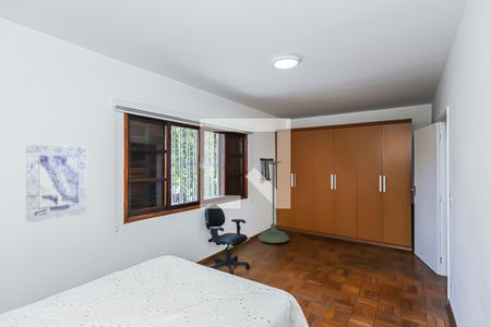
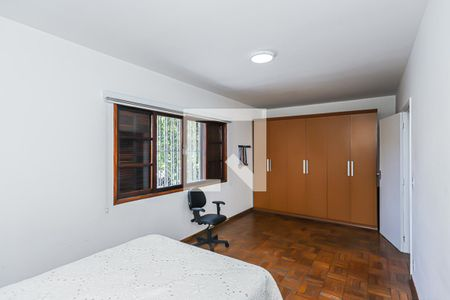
- plant stand (273, 201)
- wall art (59, 181)
